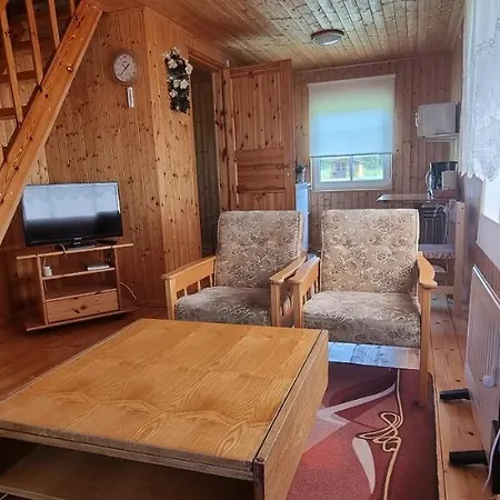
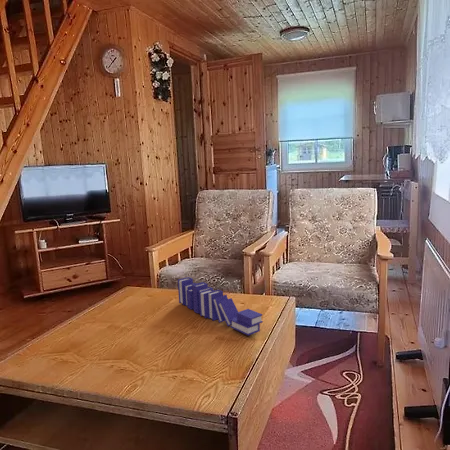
+ book (214, 303)
